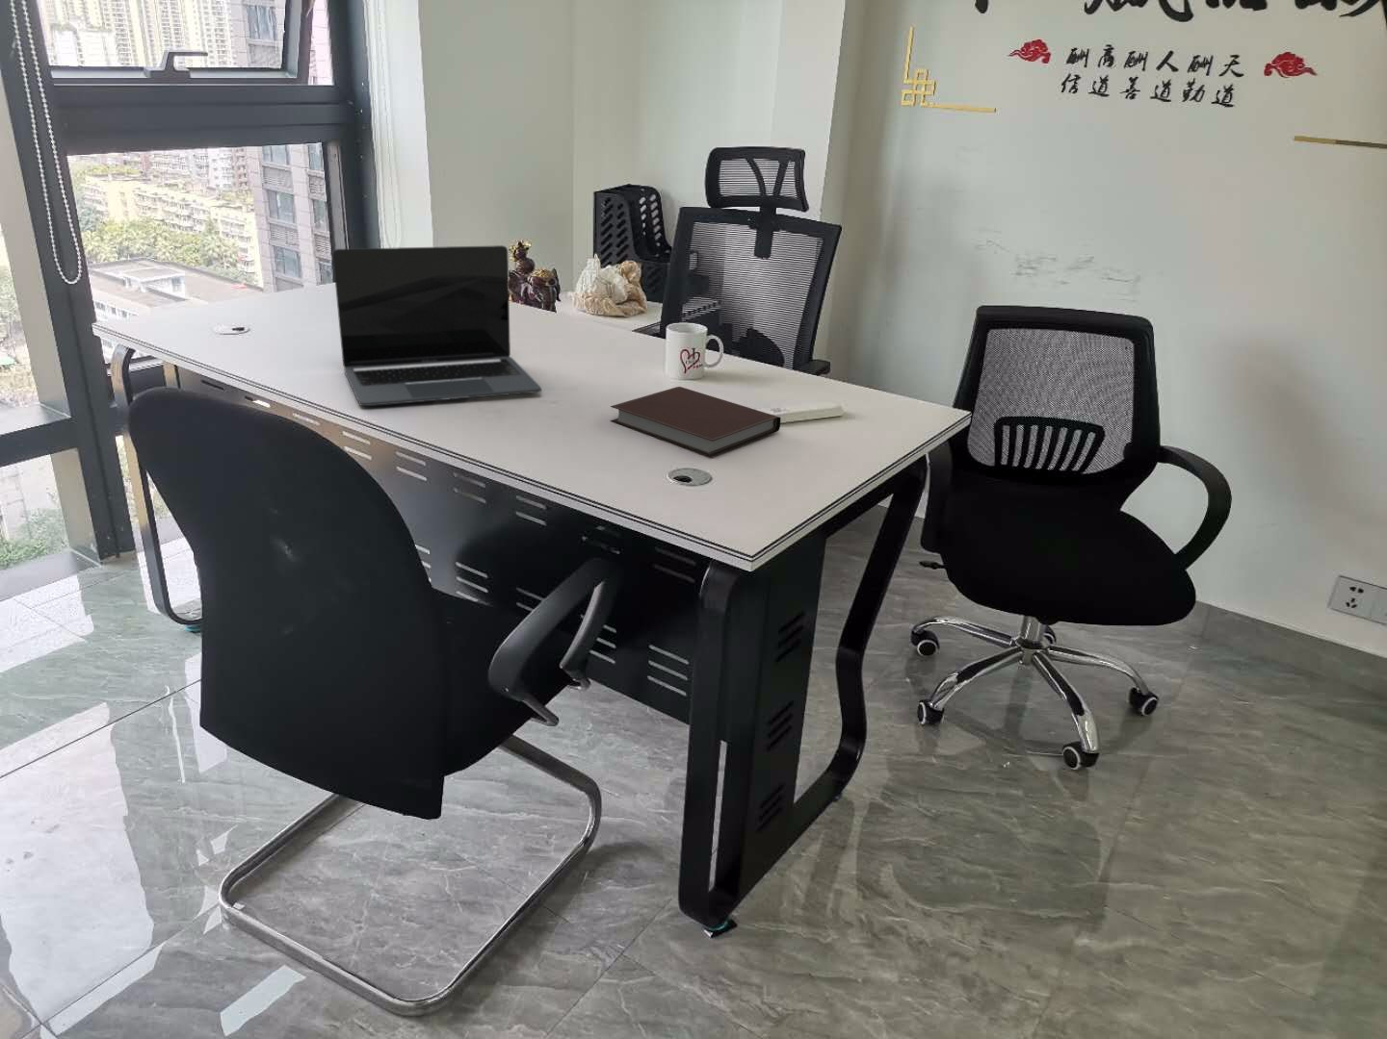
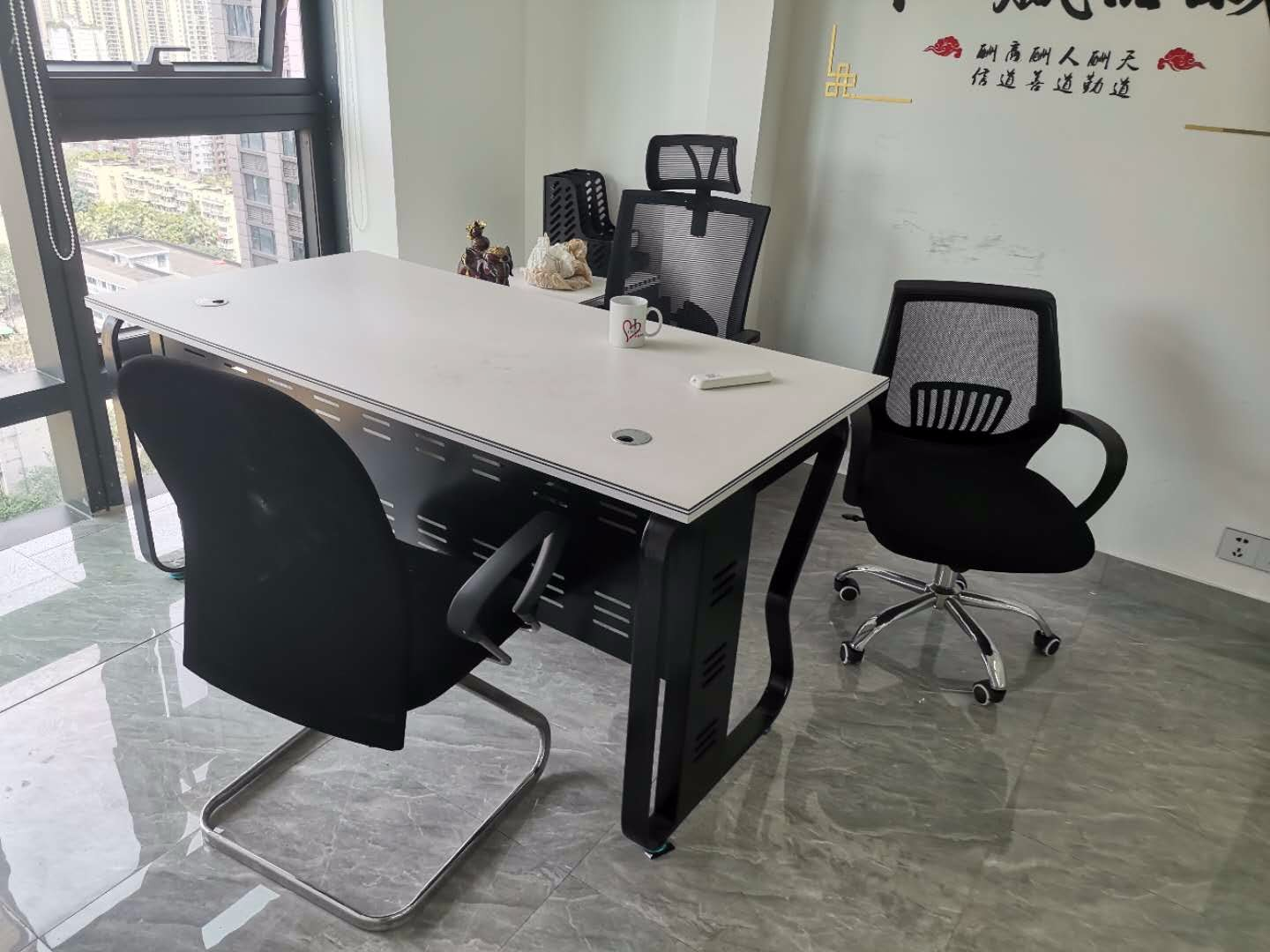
- laptop (438, 322)
- notebook (695, 418)
